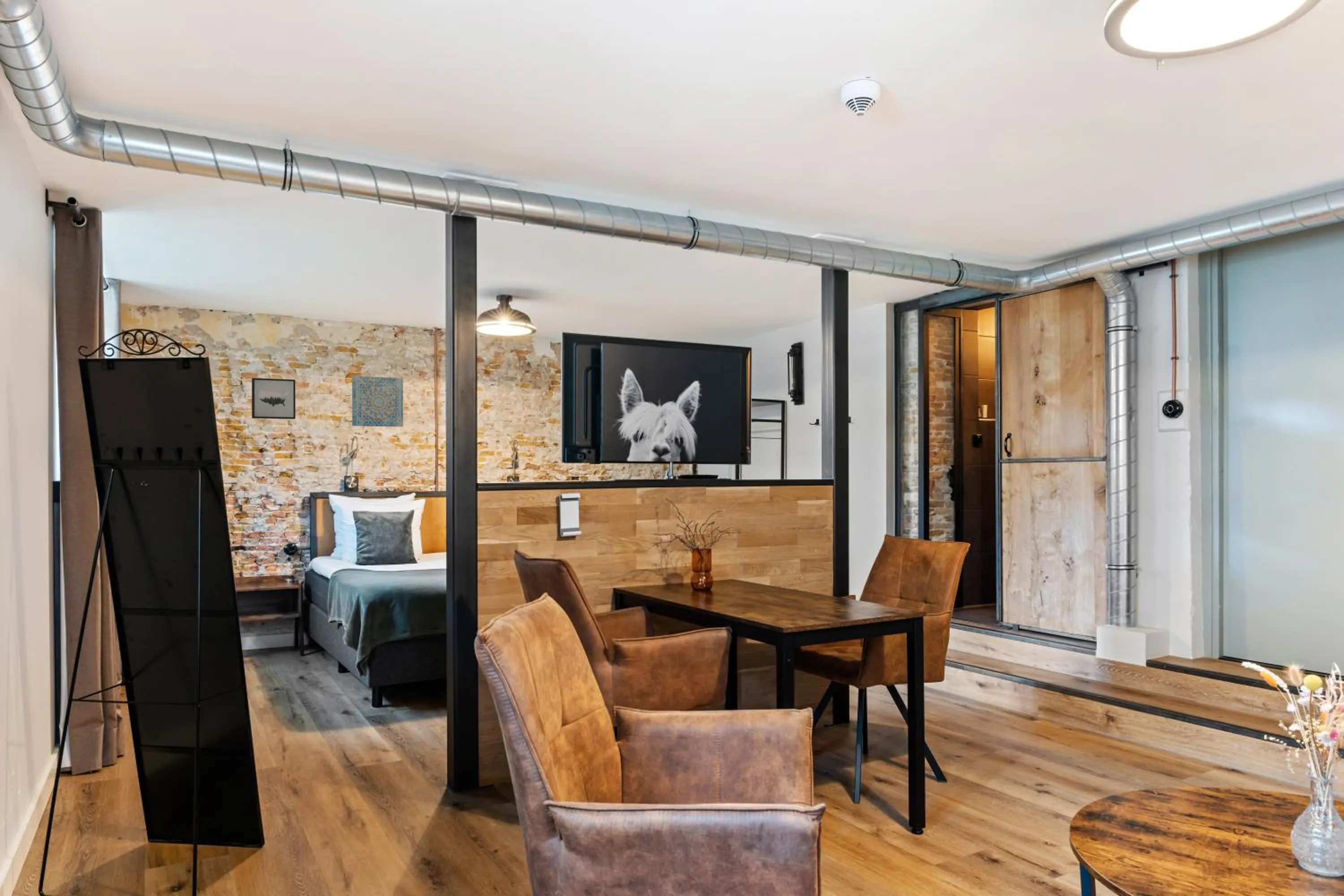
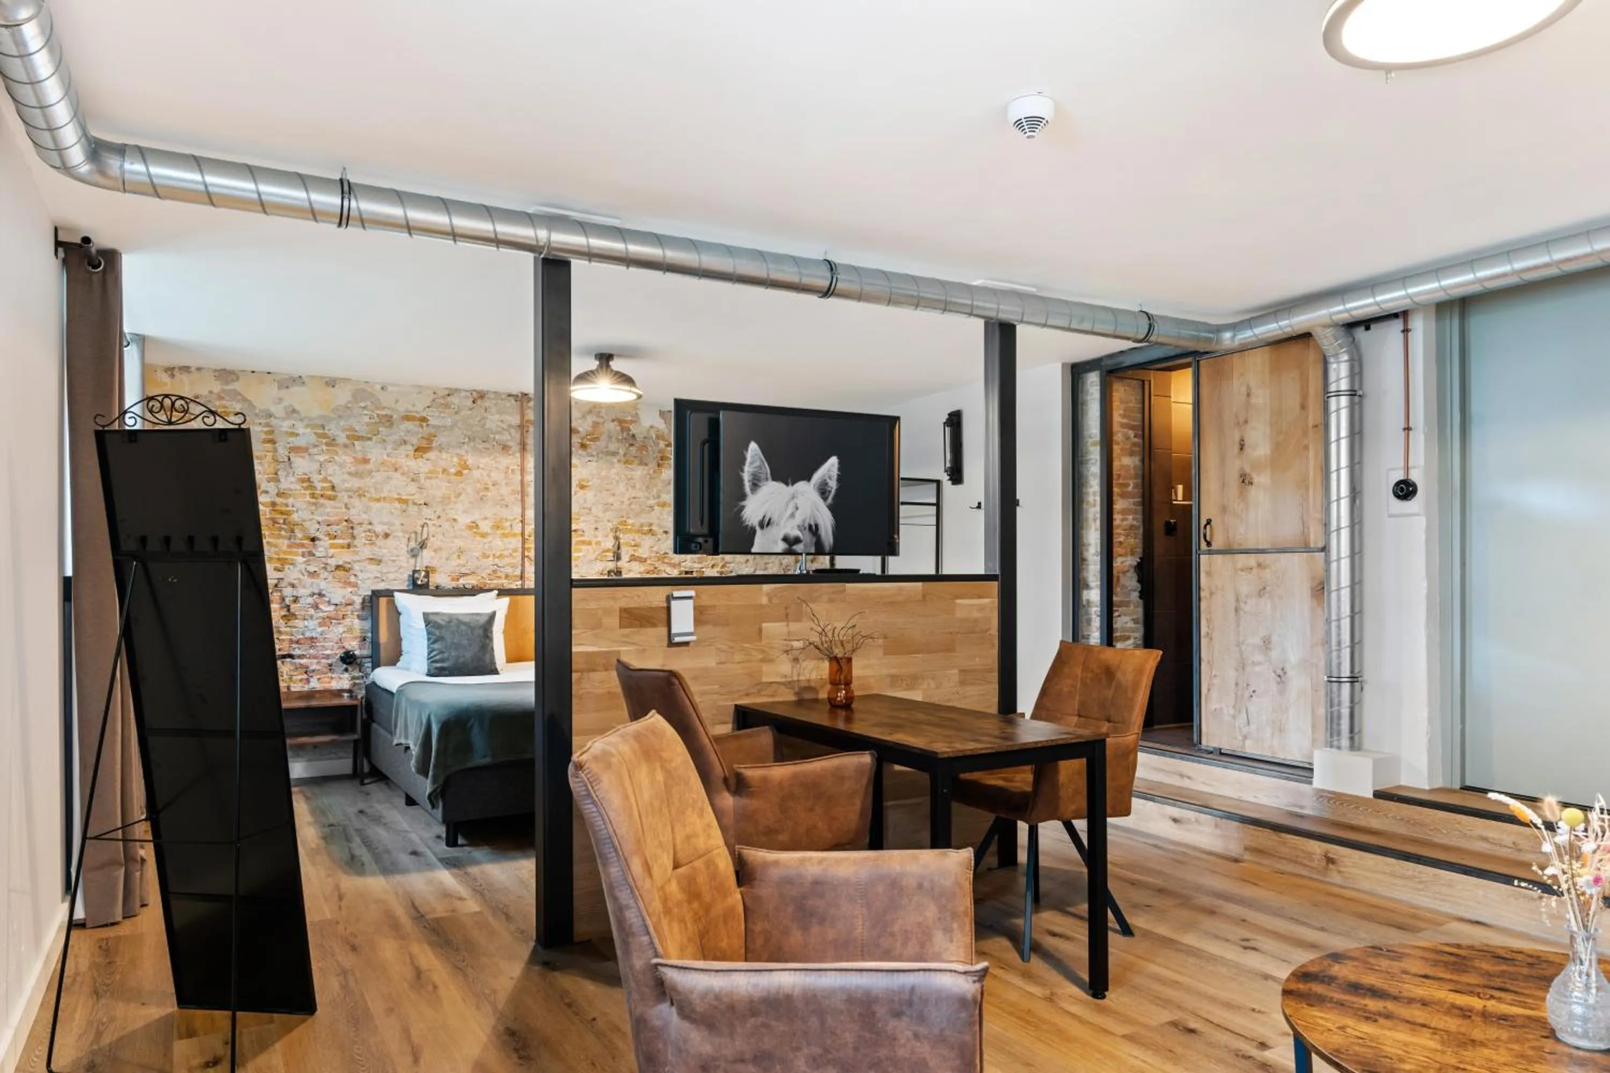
- wall art (274, 399)
- wall art (378, 401)
